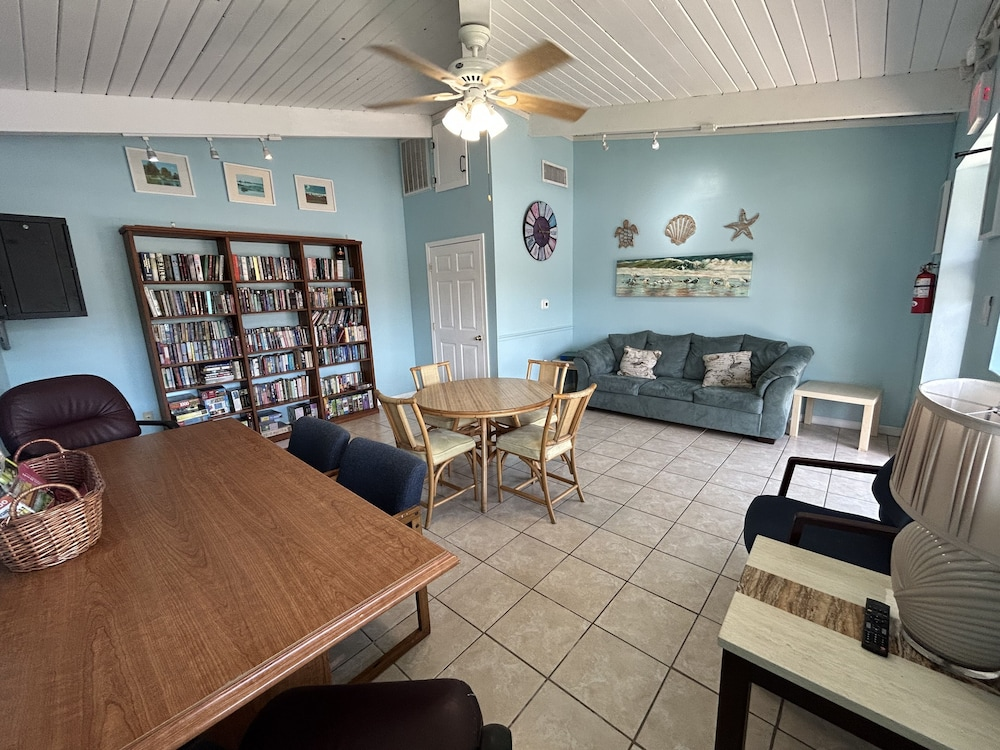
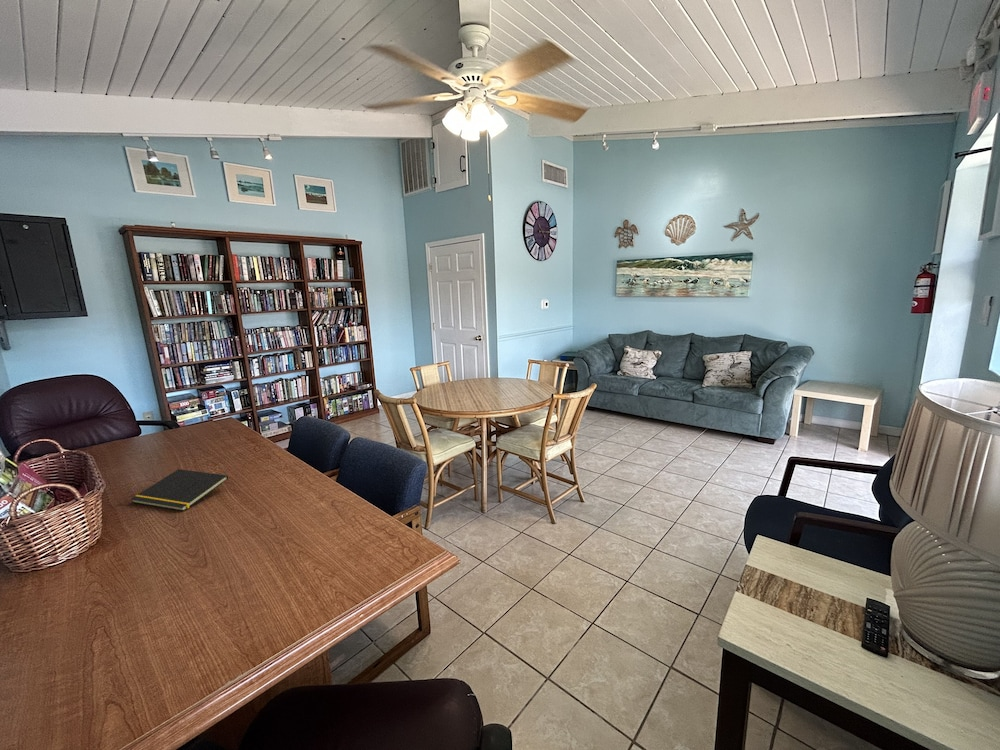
+ notepad (181, 488)
